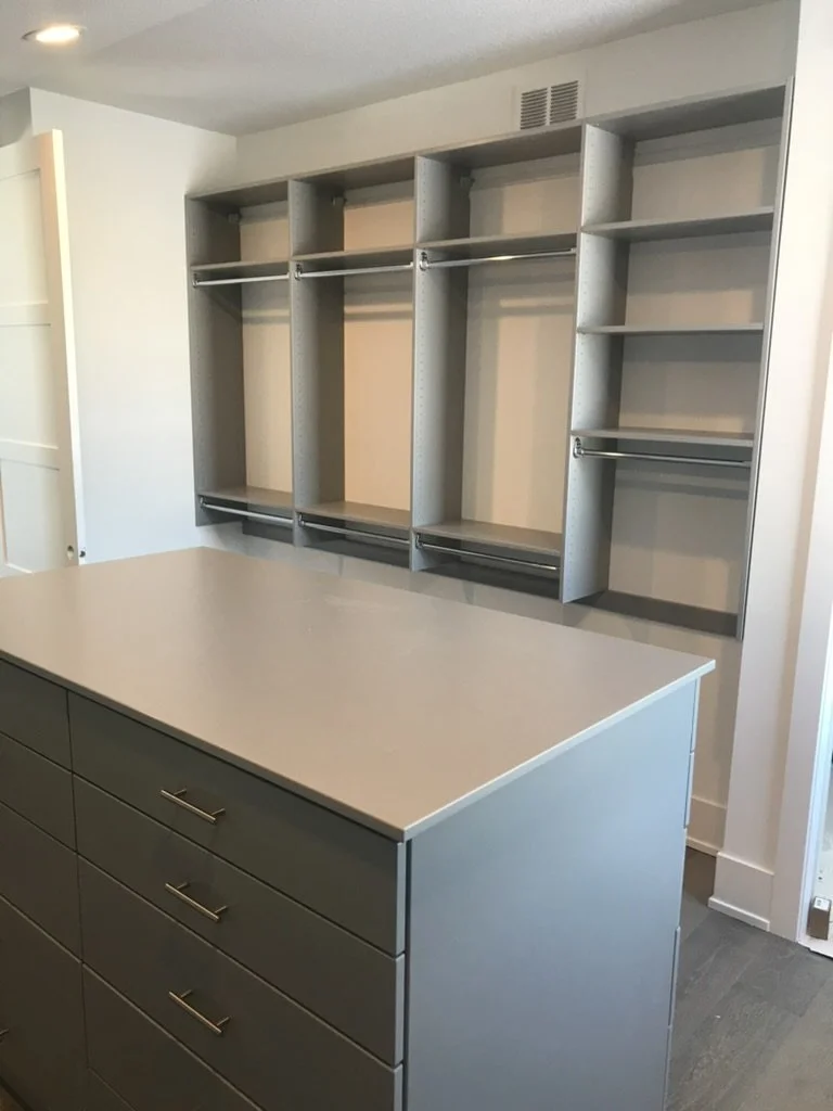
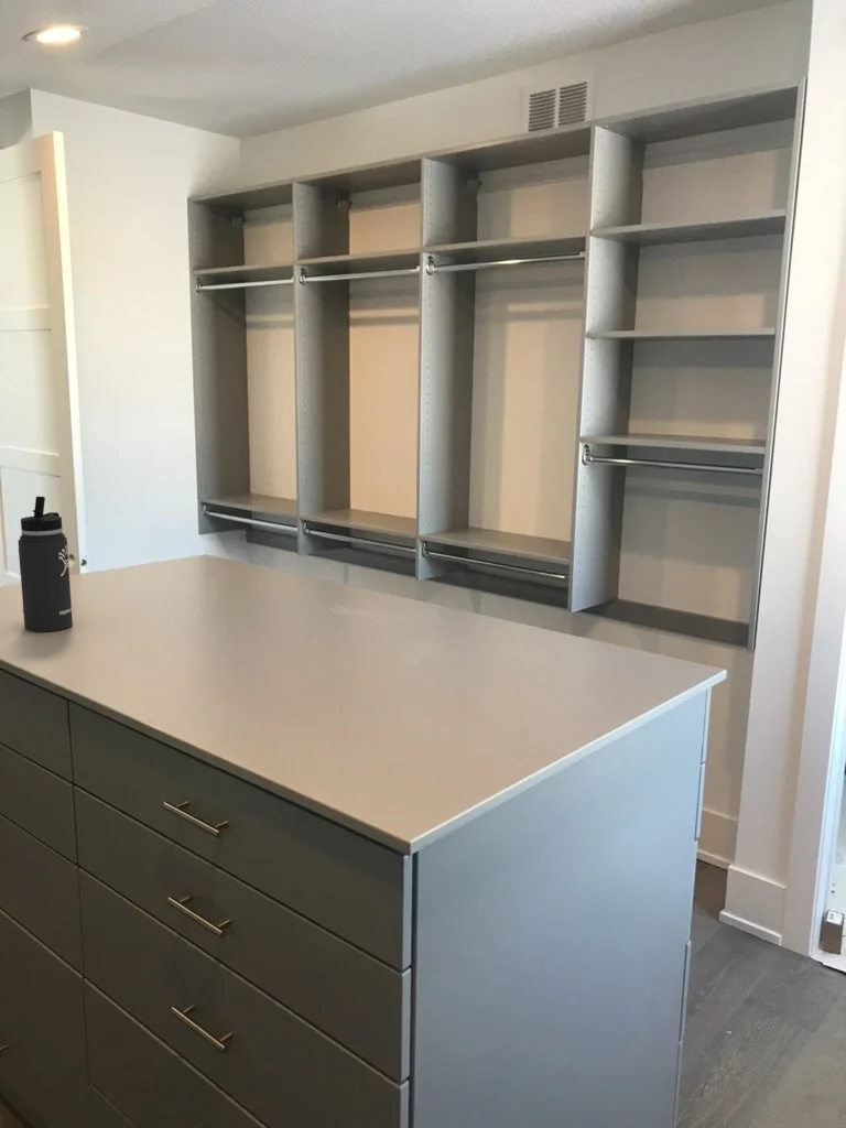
+ thermos bottle (46, 561)
